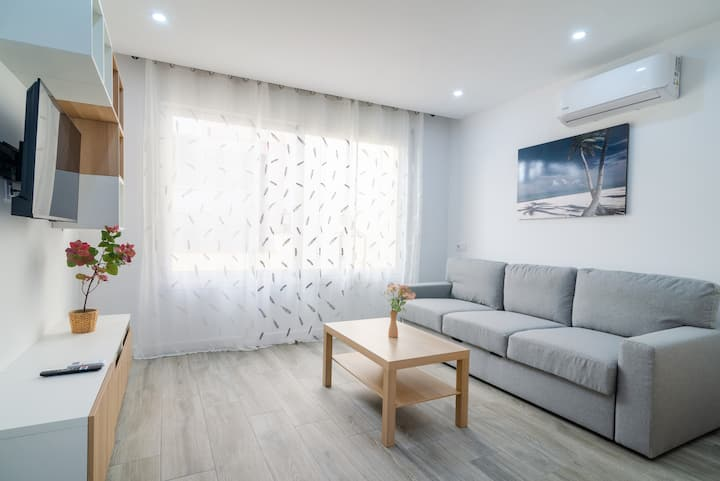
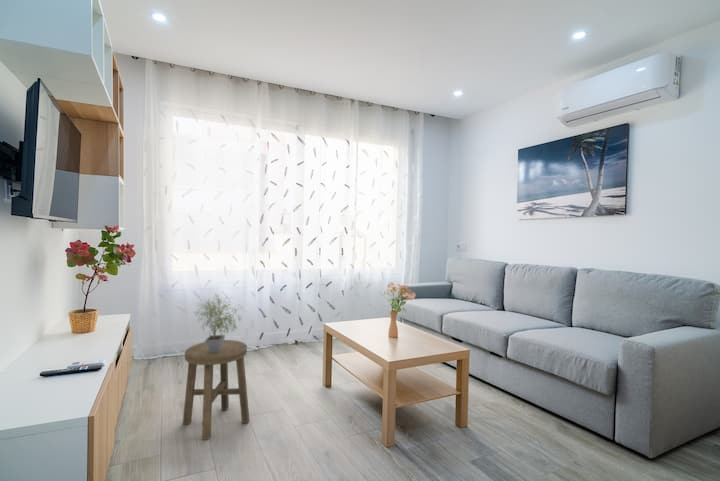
+ stool (217, 385)
+ potted plant (220, 320)
